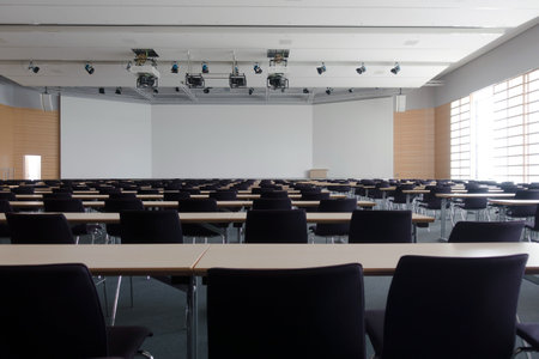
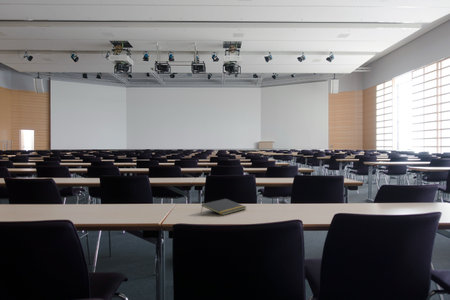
+ notepad (224, 206)
